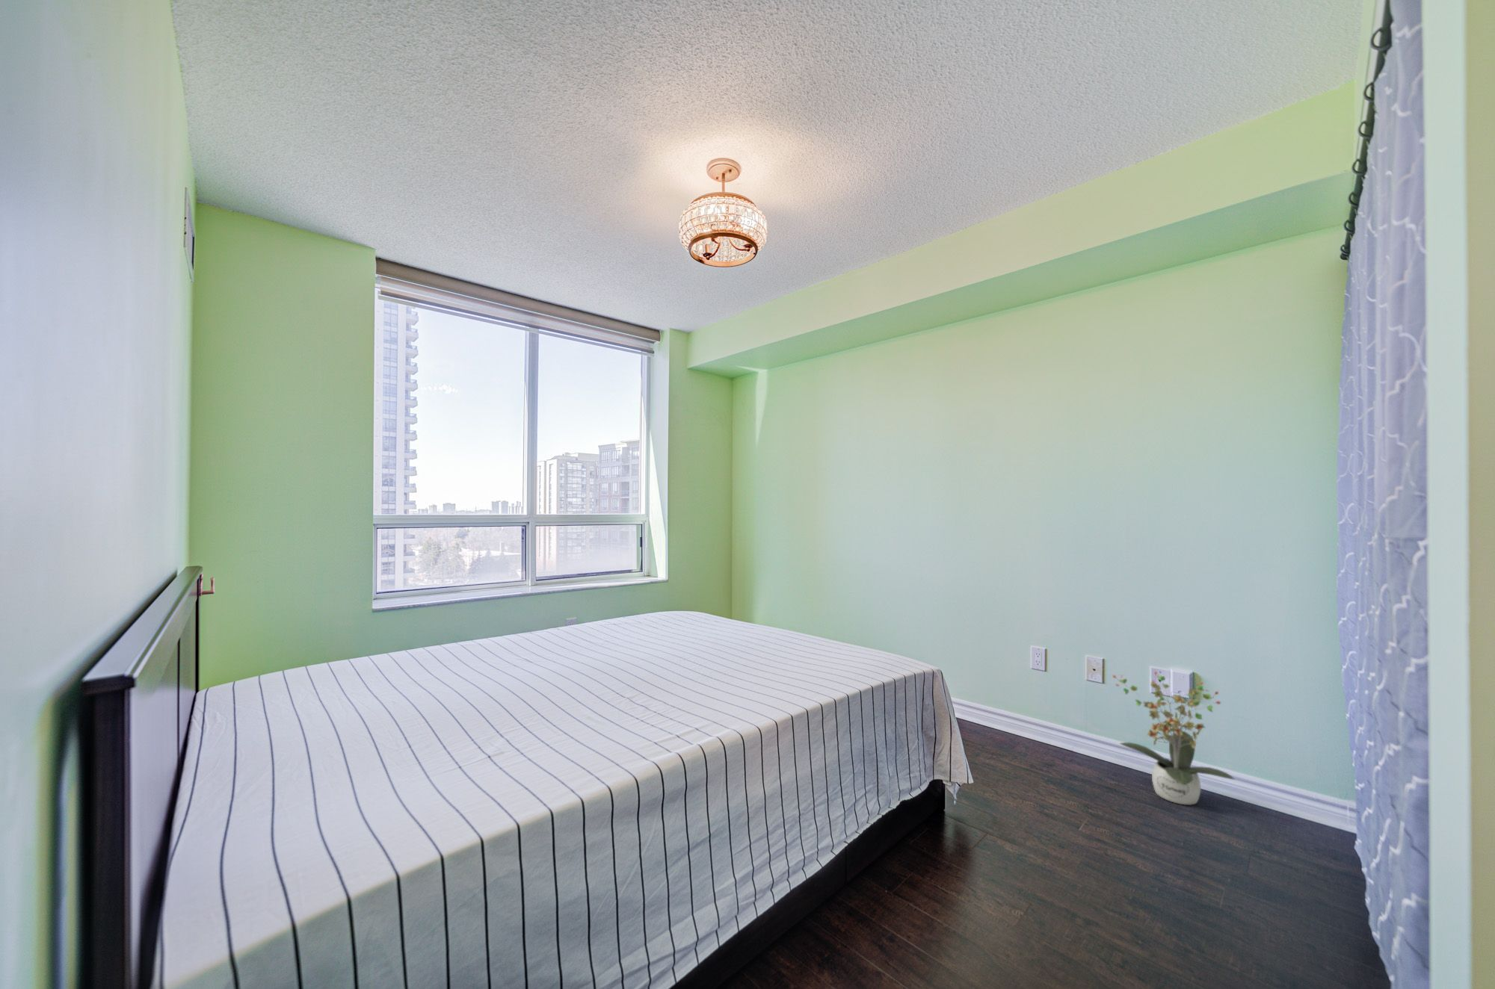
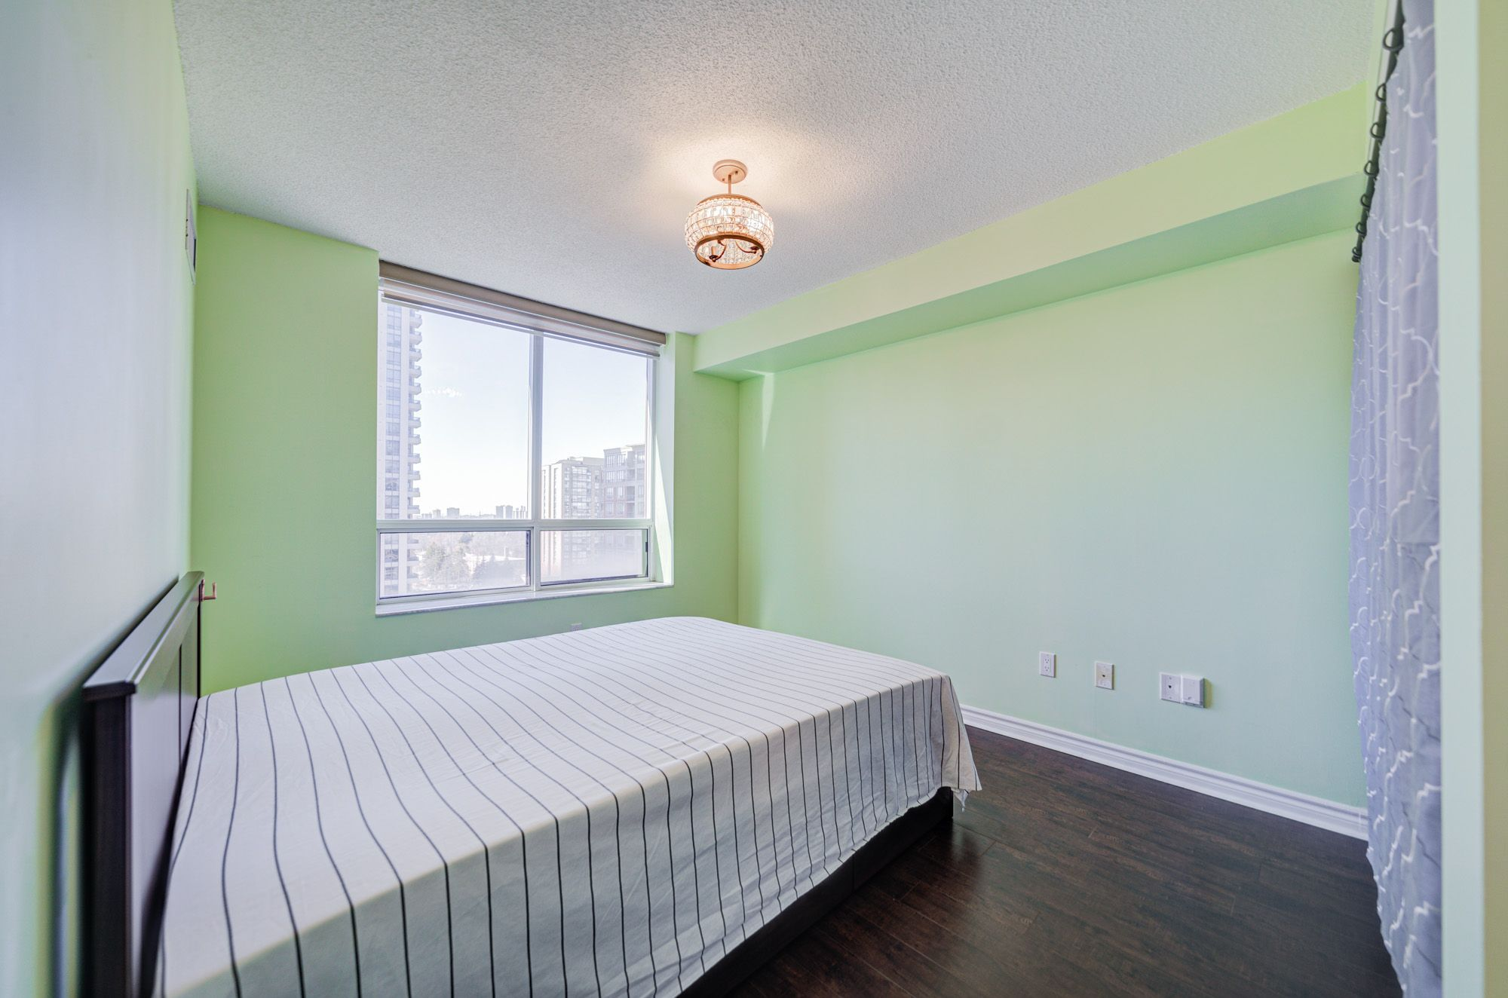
- potted plant (1170, 736)
